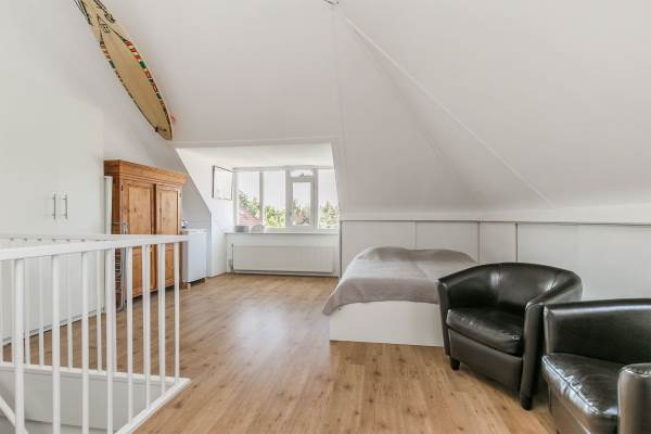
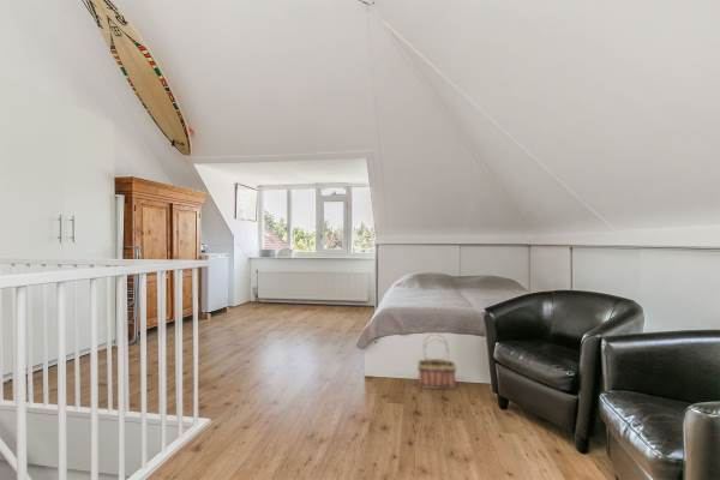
+ basket (436, 360)
